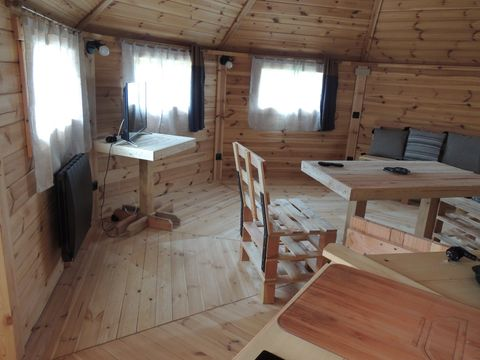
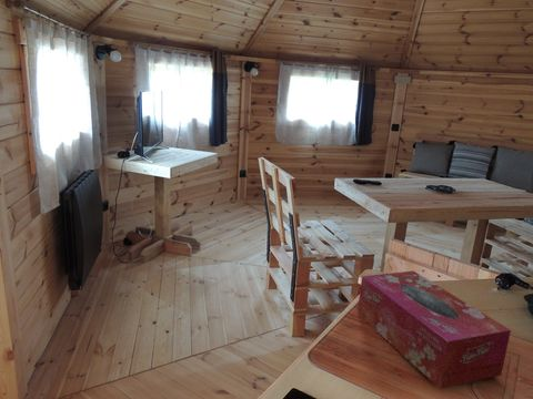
+ tissue box (424, 320)
